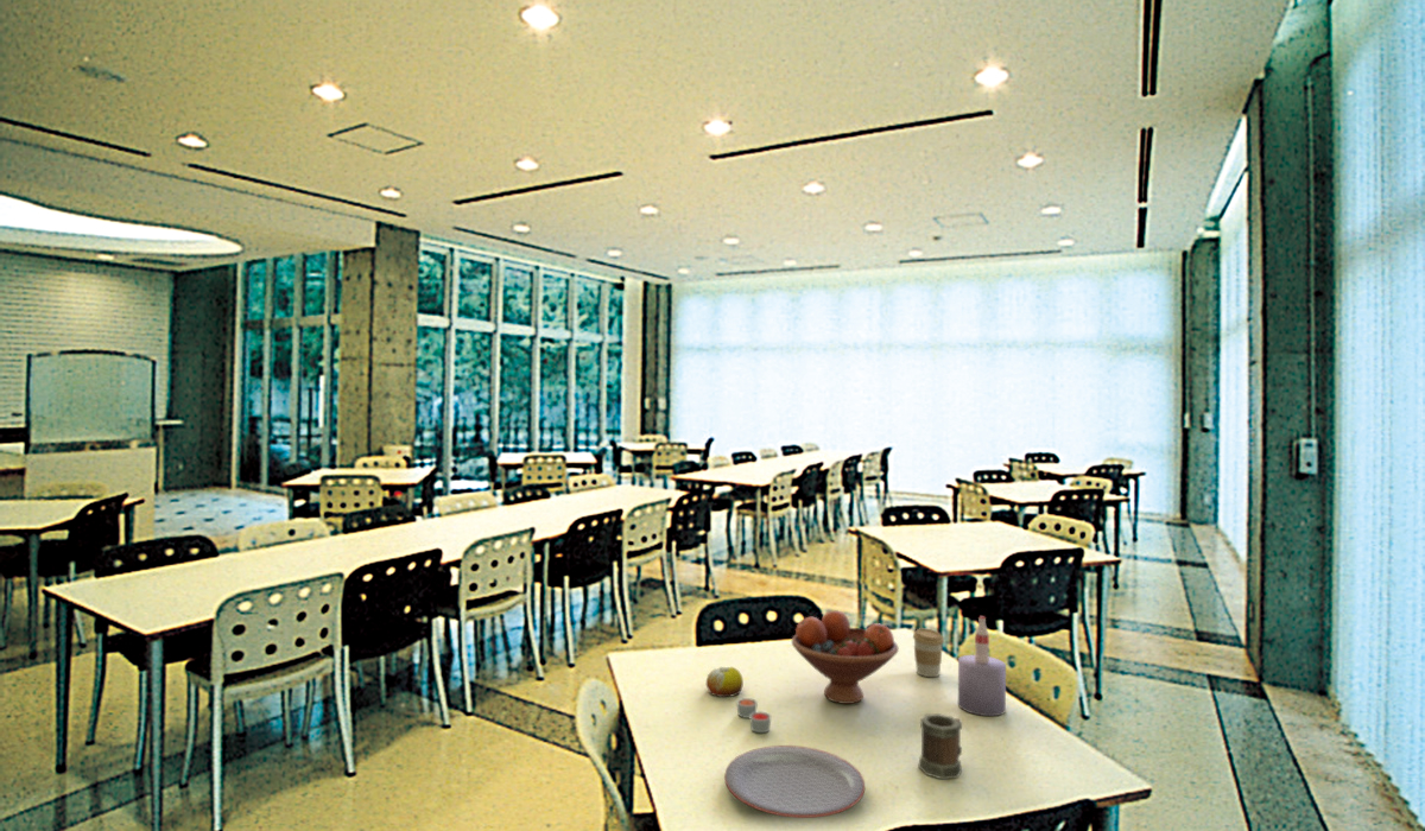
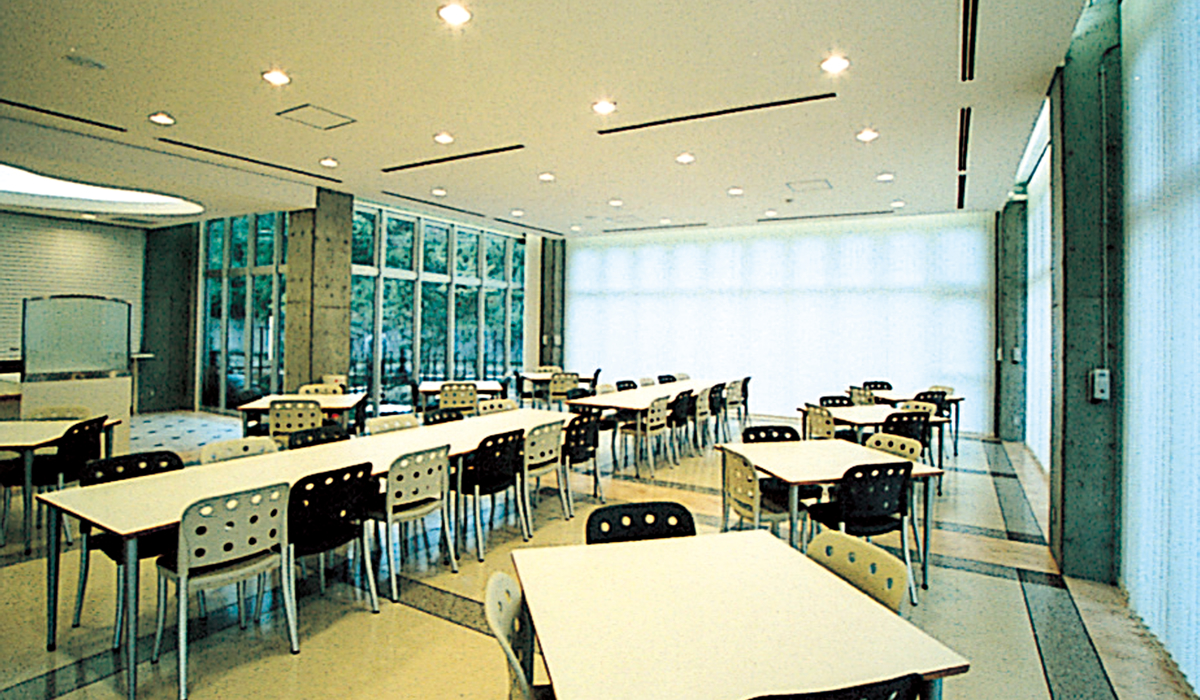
- candle (753, 713)
- coffee cup (927, 652)
- fruit (723, 679)
- plate (793, 782)
- bottle (981, 661)
- fruit bowl (843, 658)
- mug (943, 743)
